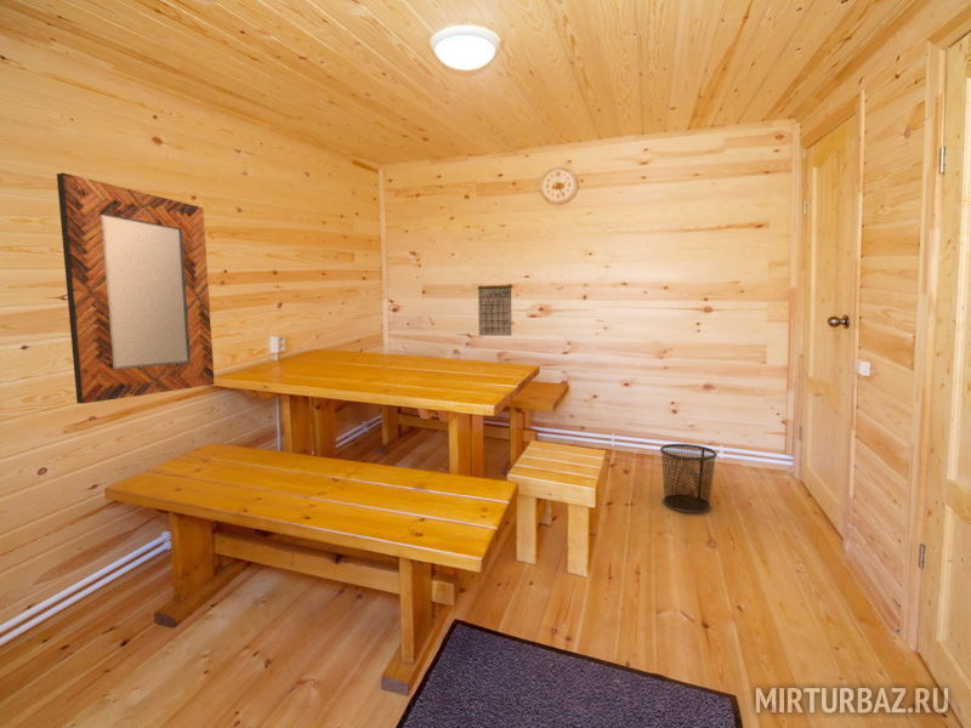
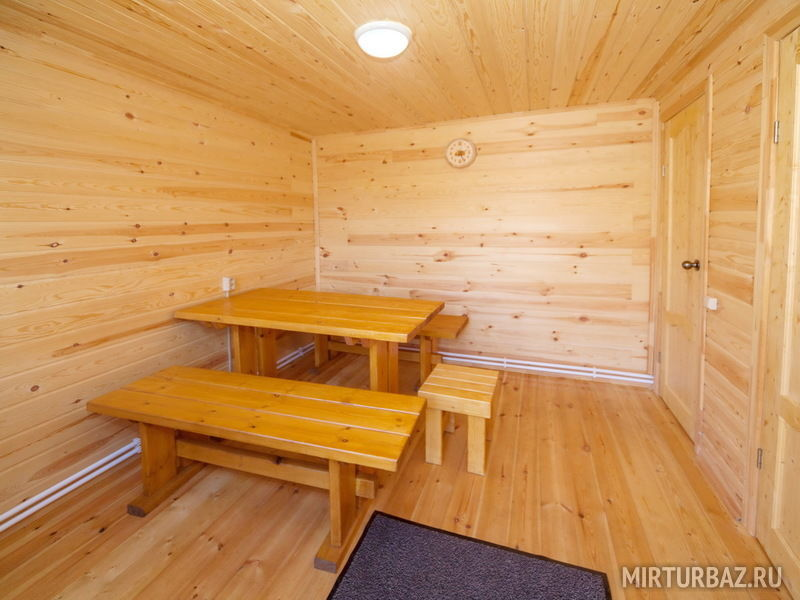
- home mirror (147, 294)
- waste bin (687, 477)
- calendar (494, 305)
